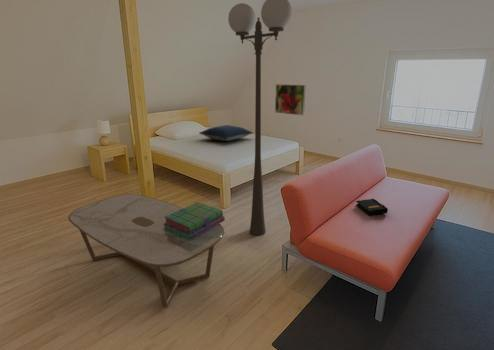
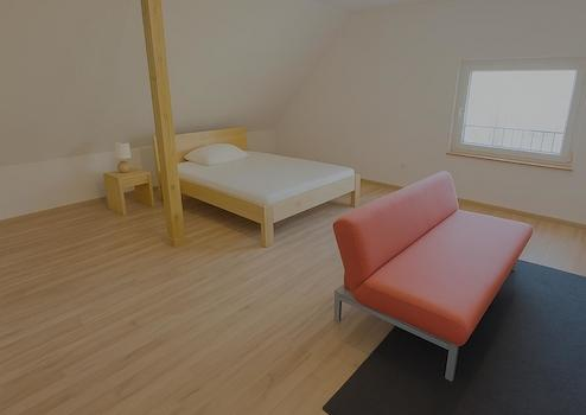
- book (370, 205)
- stack of books (194, 219)
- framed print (289, 99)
- floor lamp (257, 128)
- pillow (226, 132)
- coffee table (145, 245)
